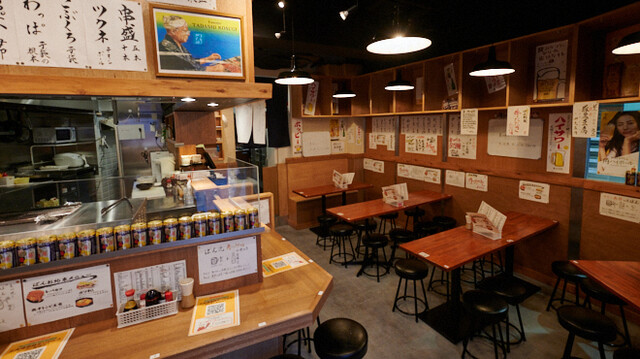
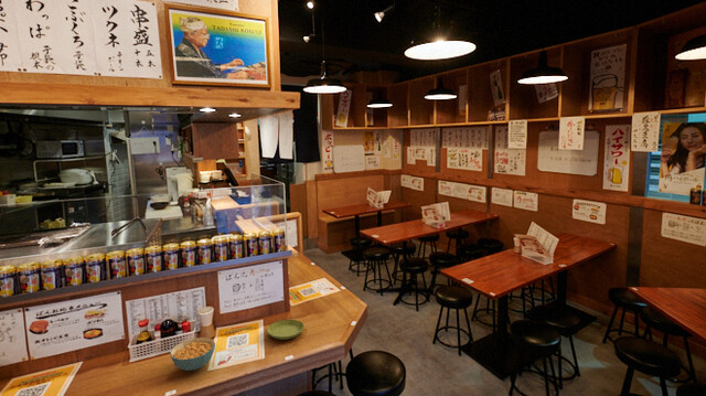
+ cereal bowl (193, 356)
+ saucer (286, 330)
